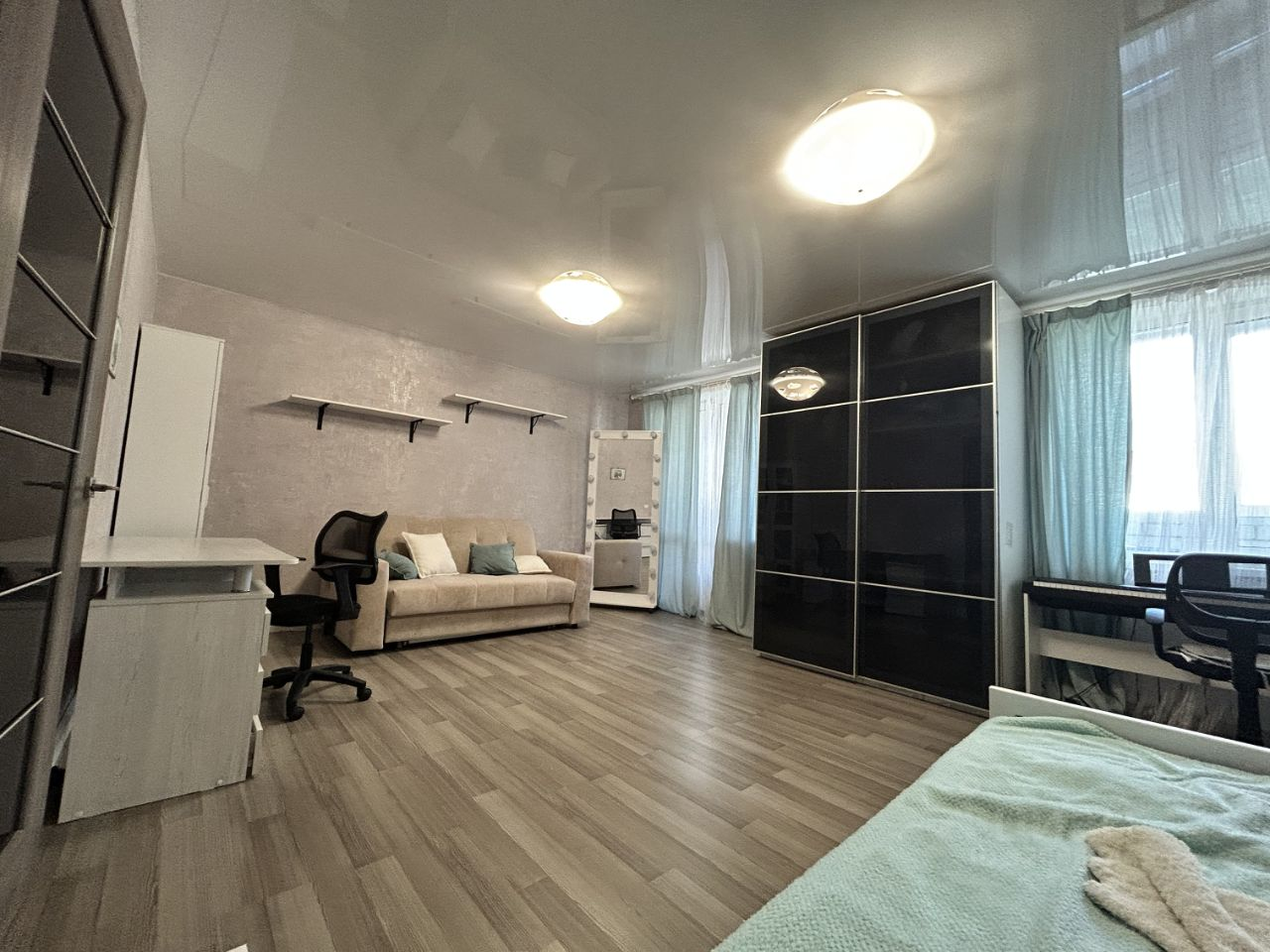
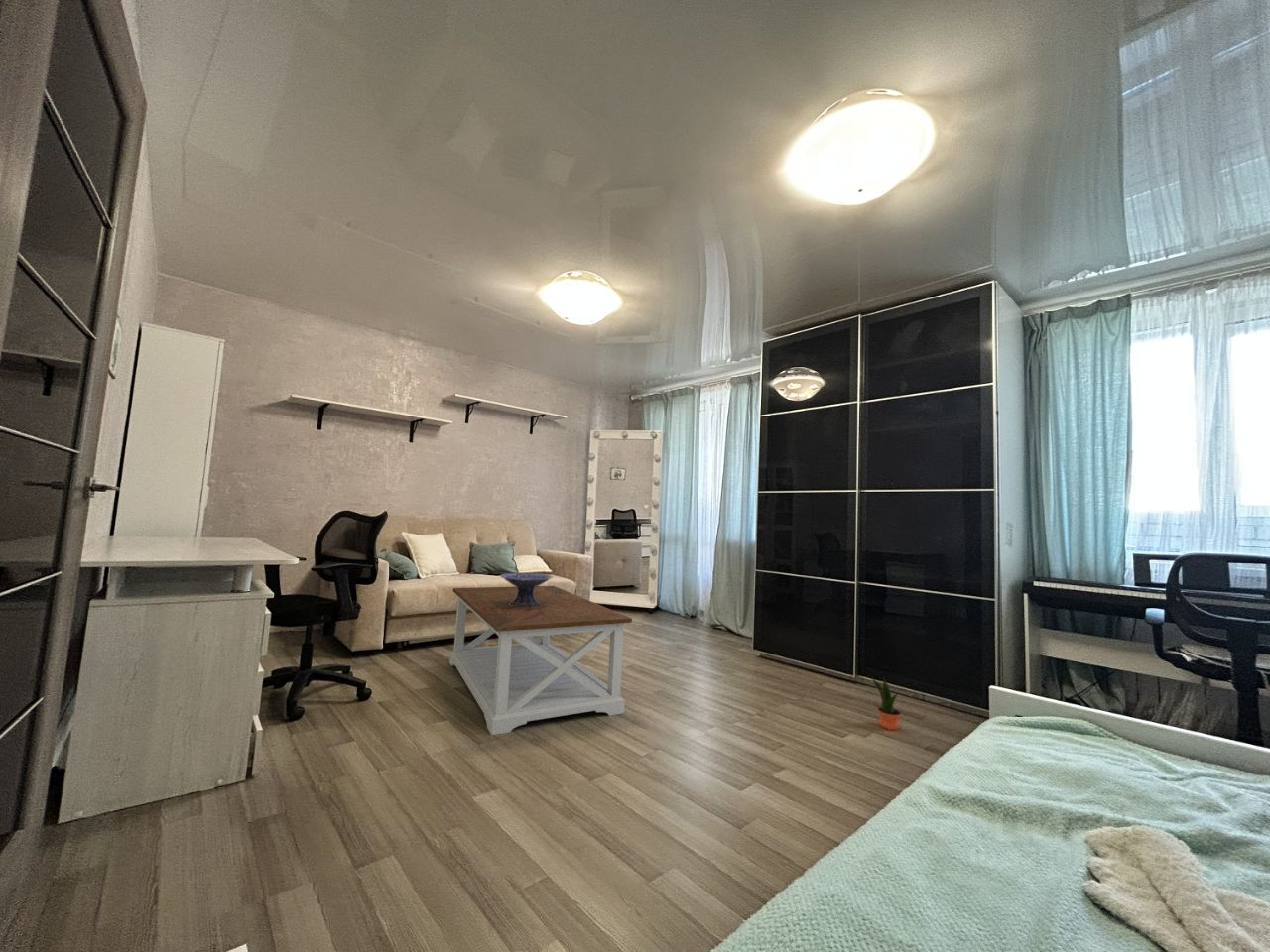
+ decorative bowl (526, 589)
+ coffee table (529, 643)
+ potted plant (885, 701)
